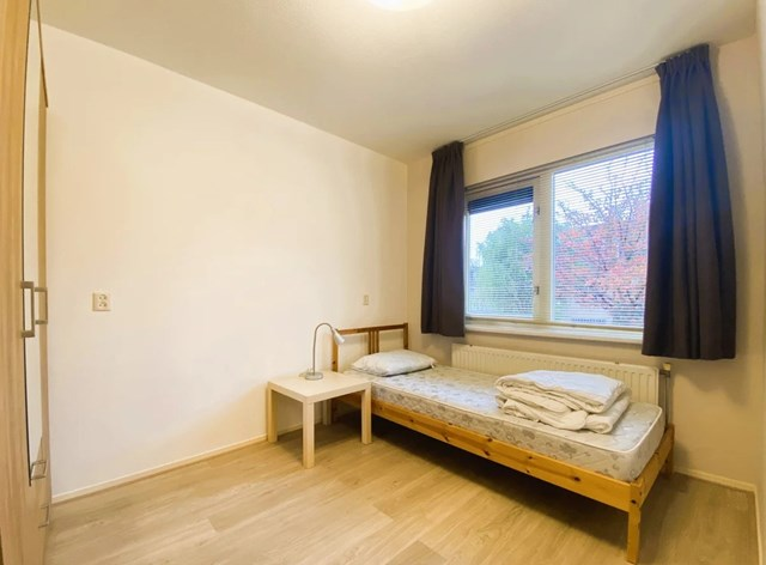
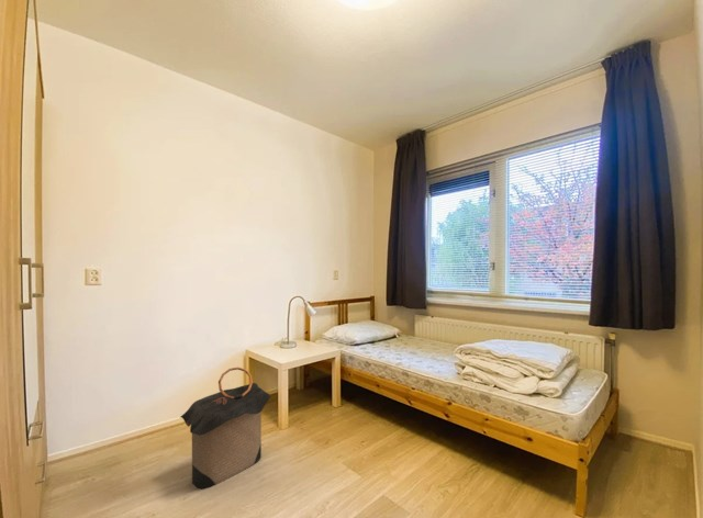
+ laundry hamper (227, 421)
